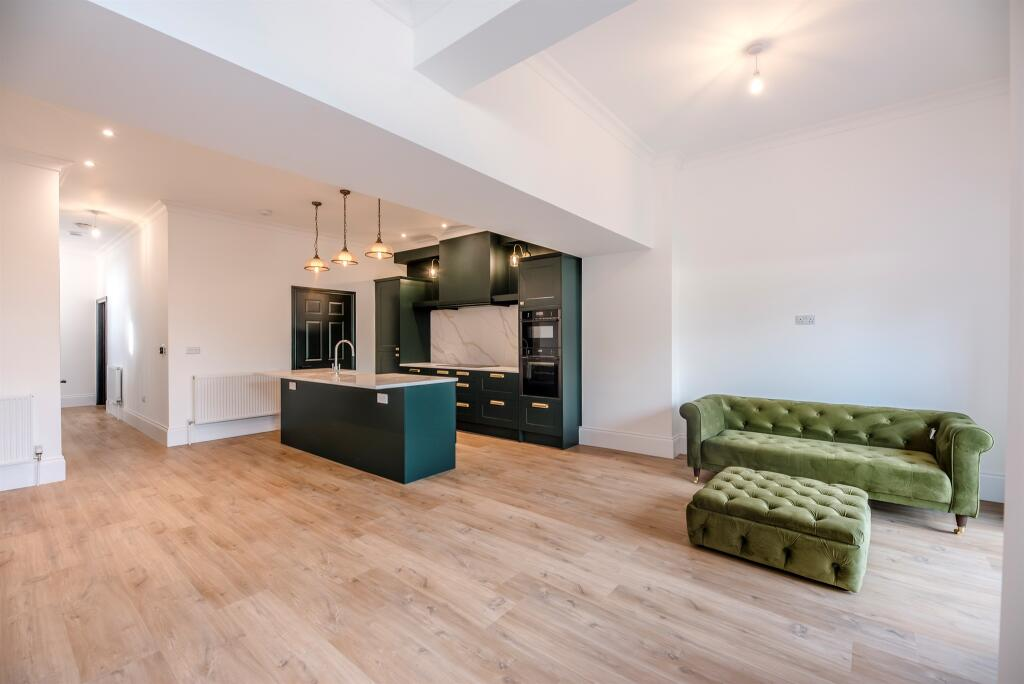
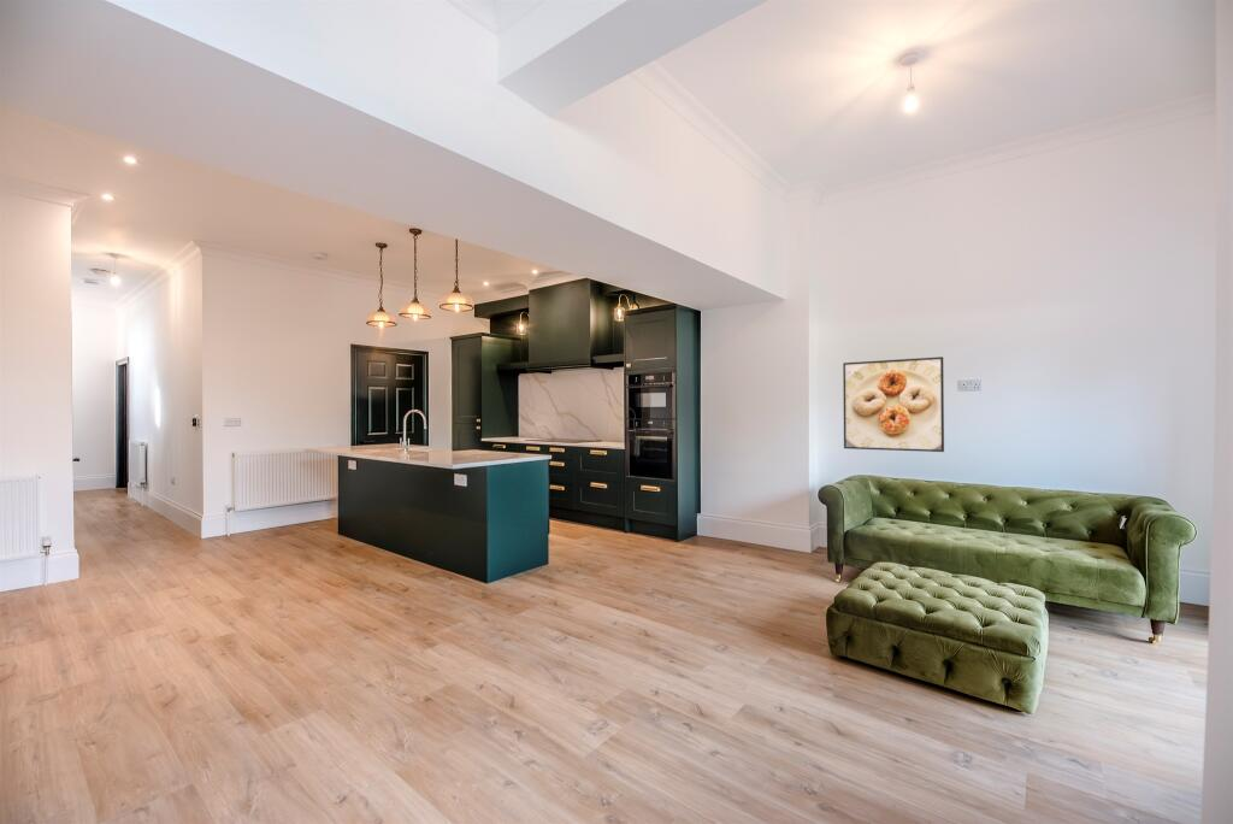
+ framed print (891, 405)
